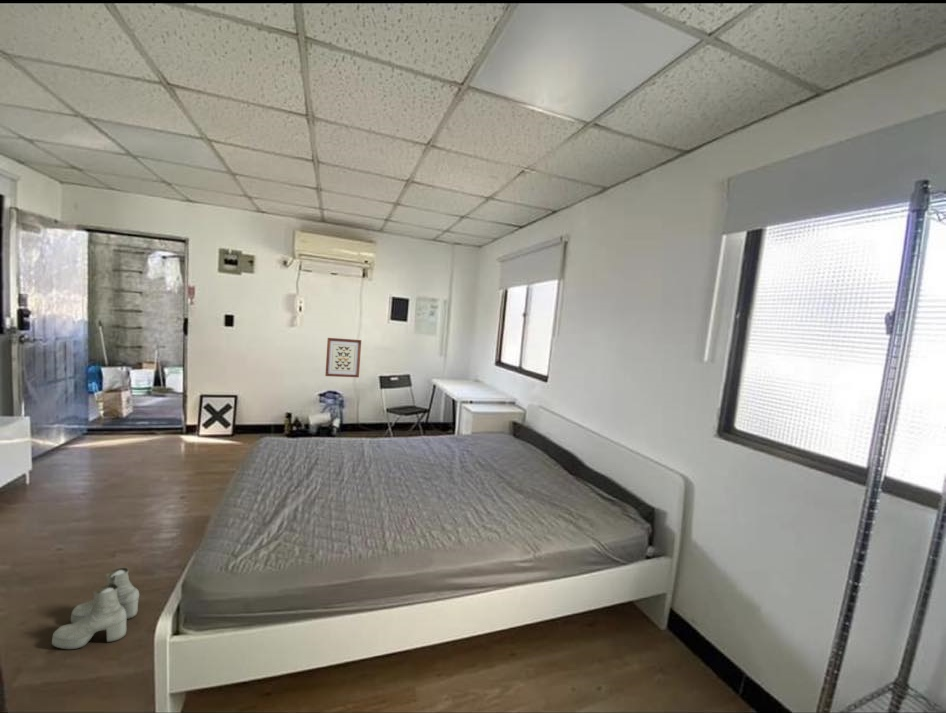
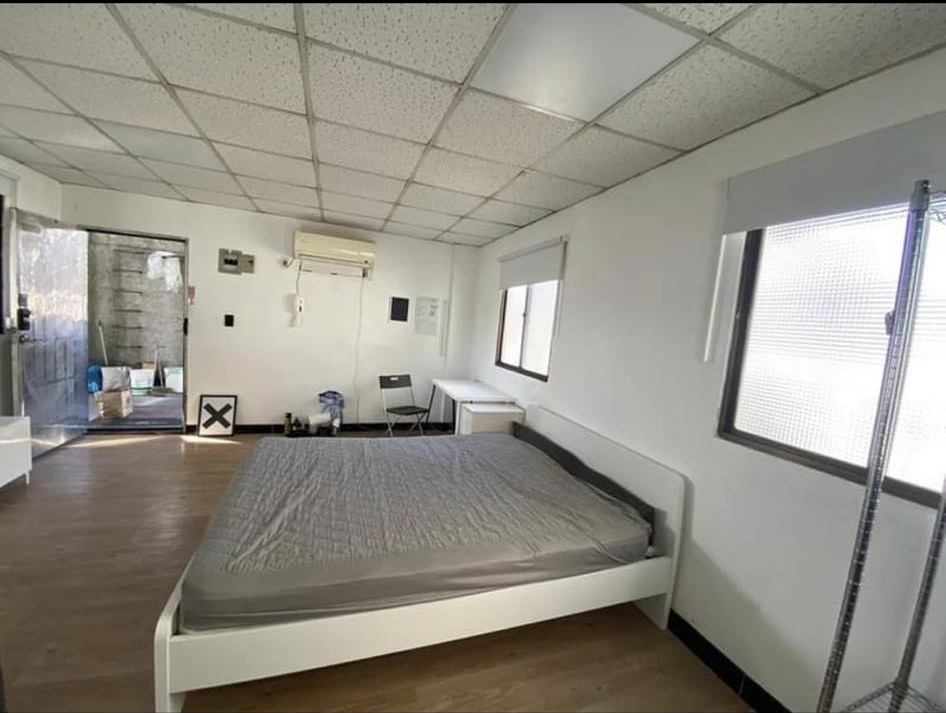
- wall art (343, 357)
- boots (98, 604)
